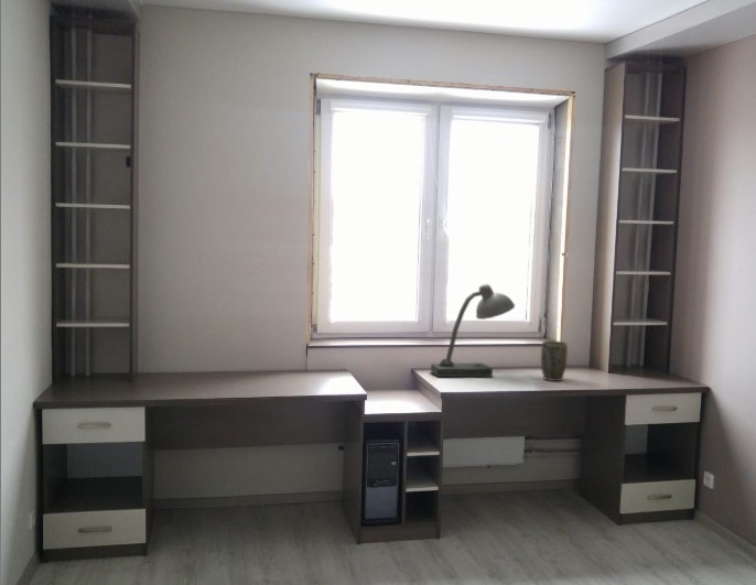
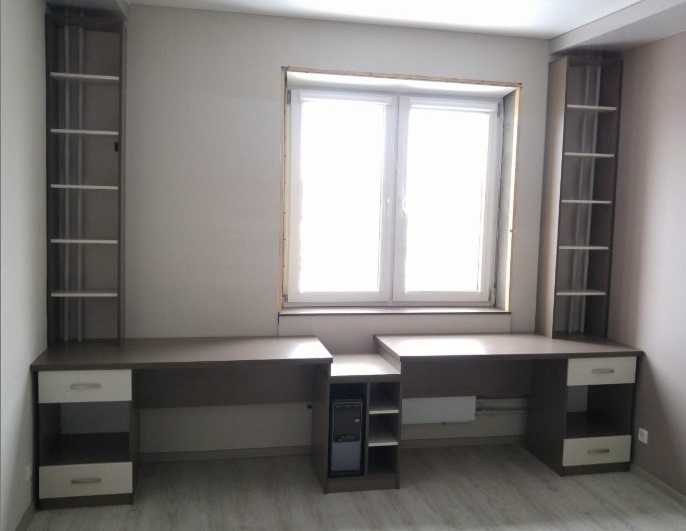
- plant pot (553, 360)
- desk lamp (478, 318)
